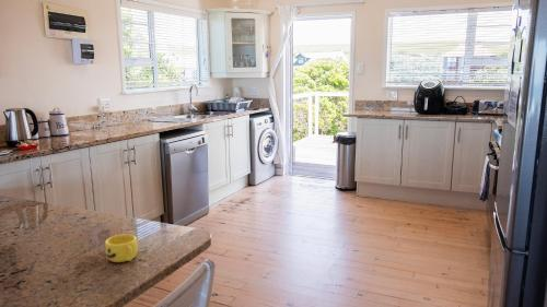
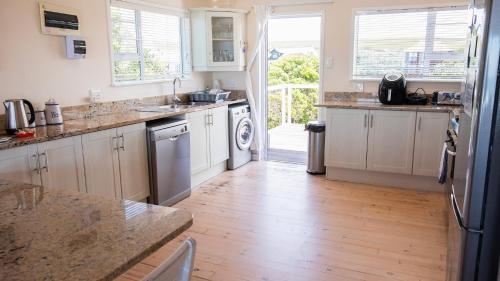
- cup (123, 249)
